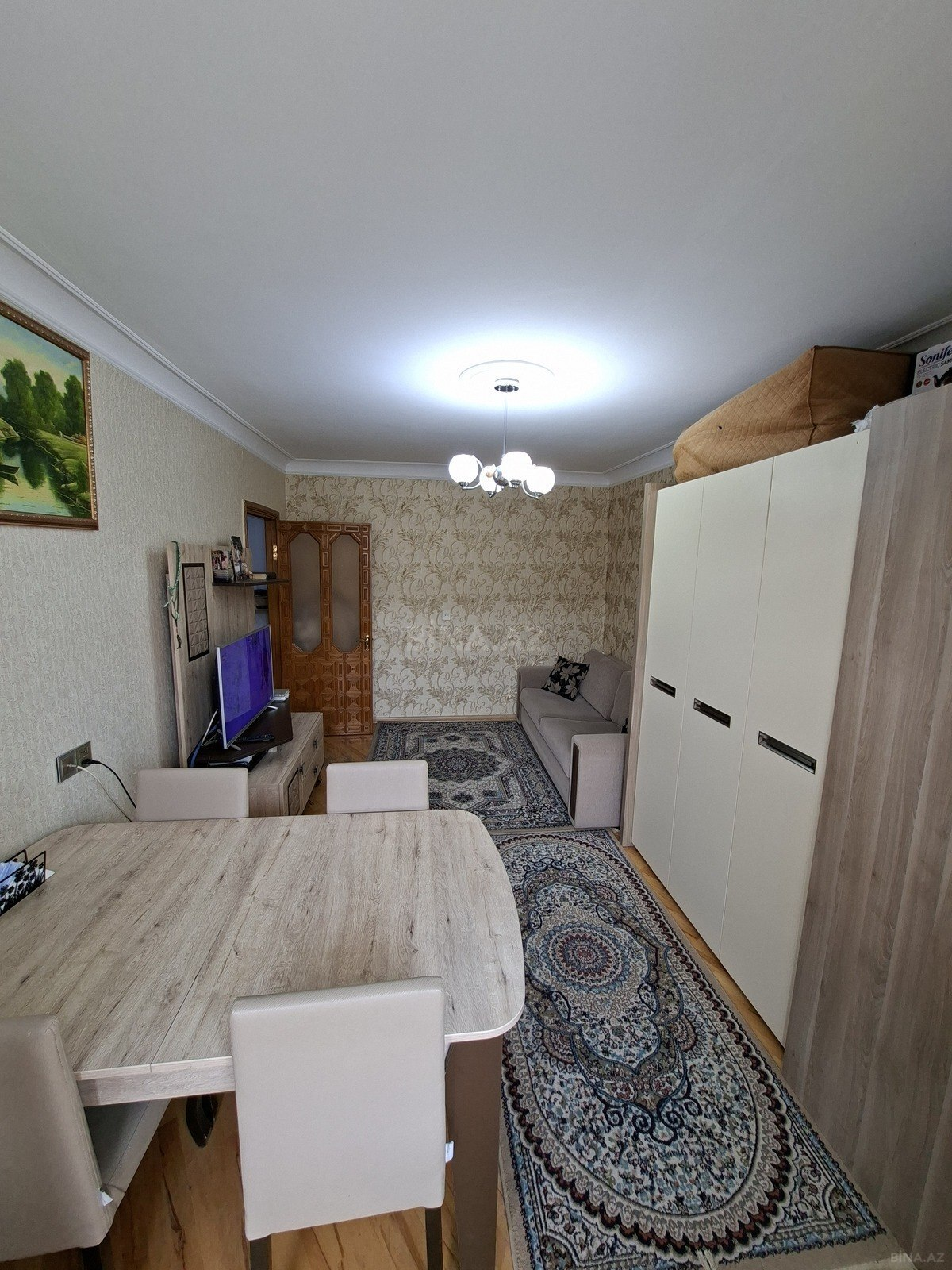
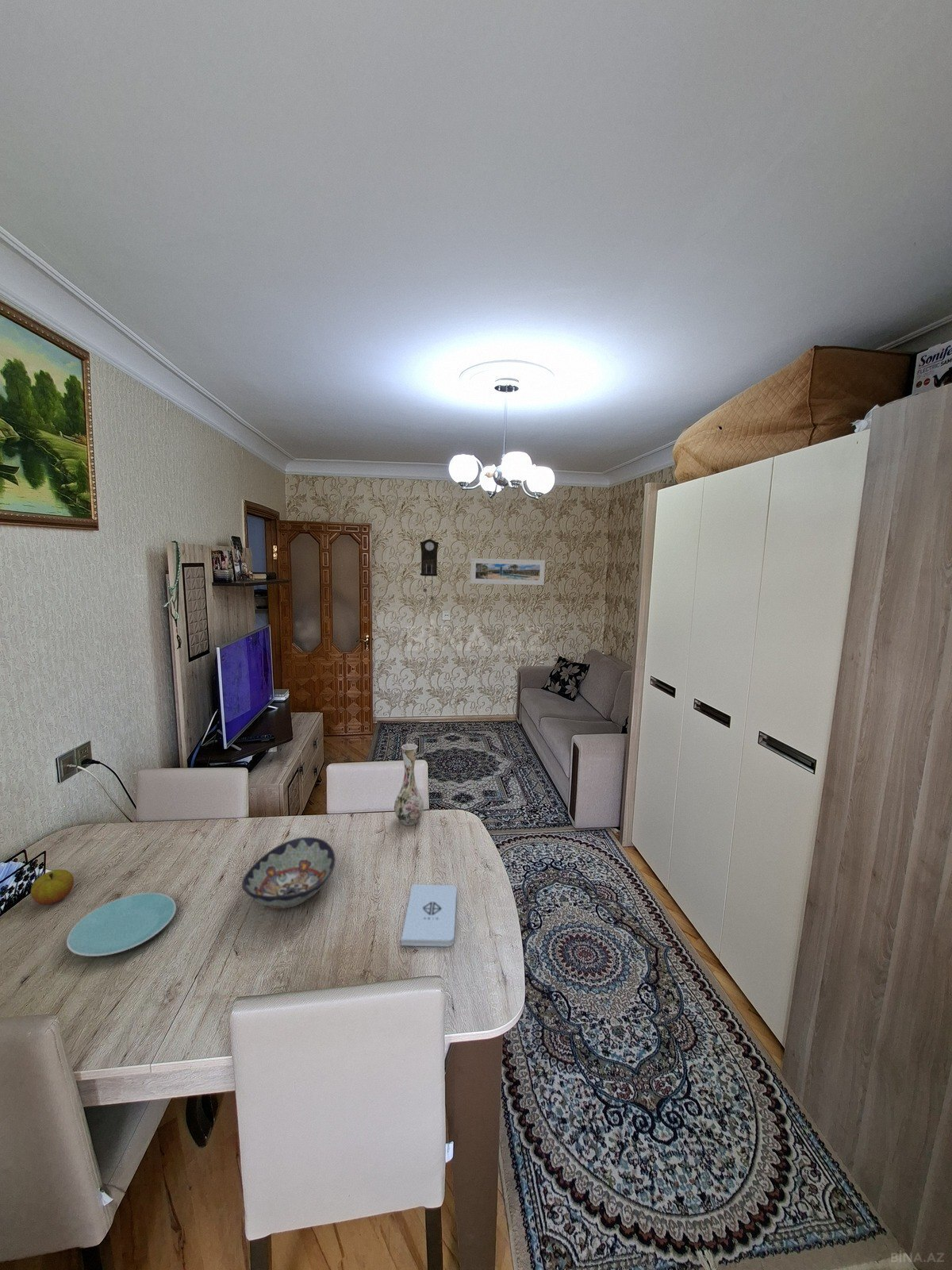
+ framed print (508, 572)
+ decorative bowl (290, 879)
+ vase (409, 784)
+ notepad (431, 913)
+ pendulum clock (428, 570)
+ apple (52, 887)
+ plate (124, 926)
